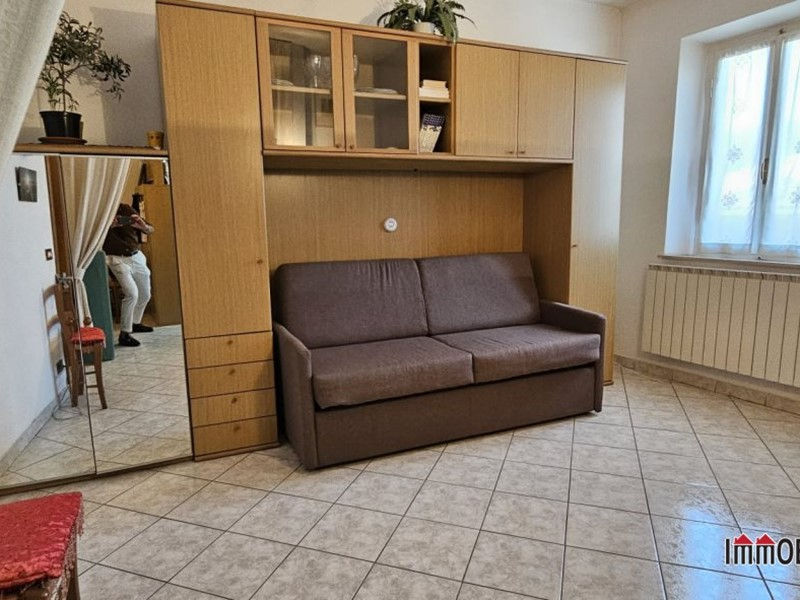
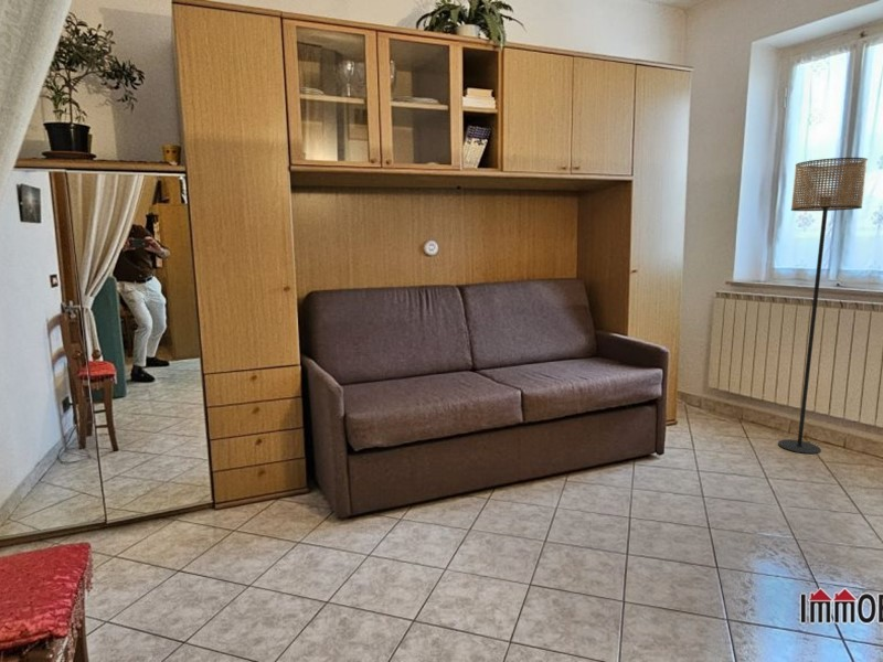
+ floor lamp (813, 310)
